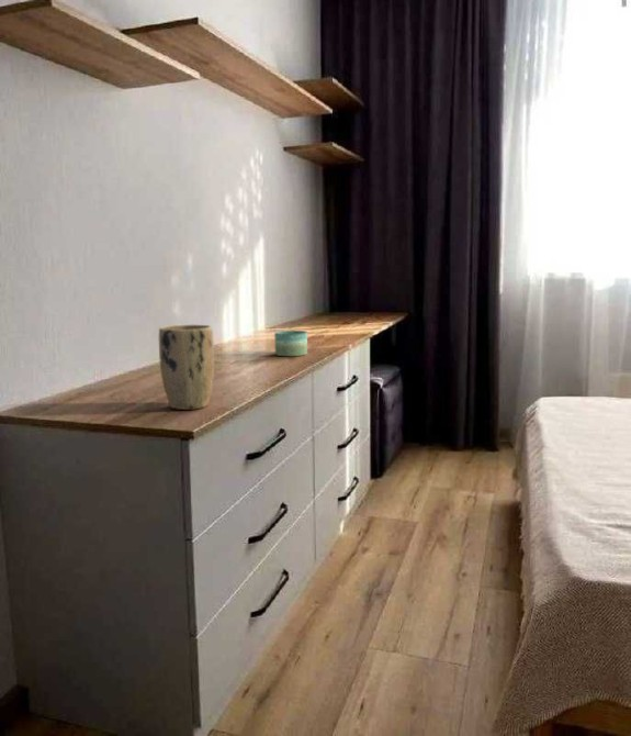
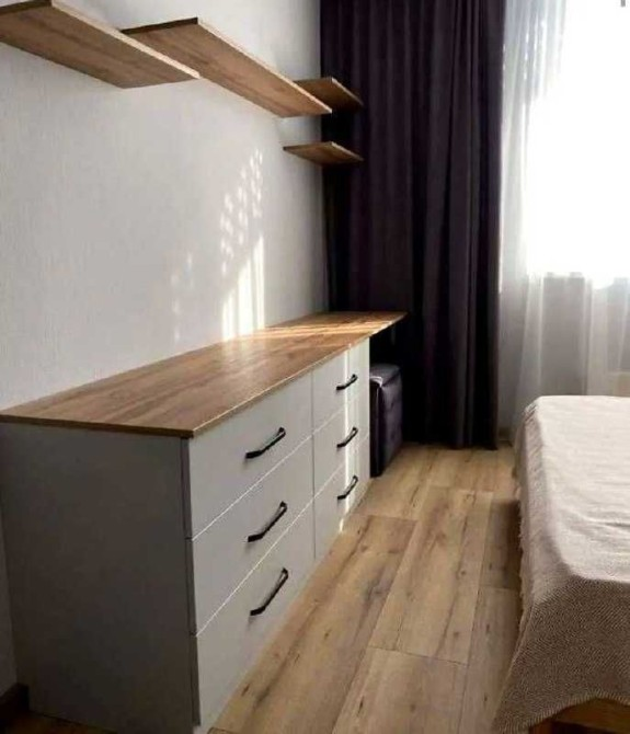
- candle (291, 343)
- plant pot (187, 366)
